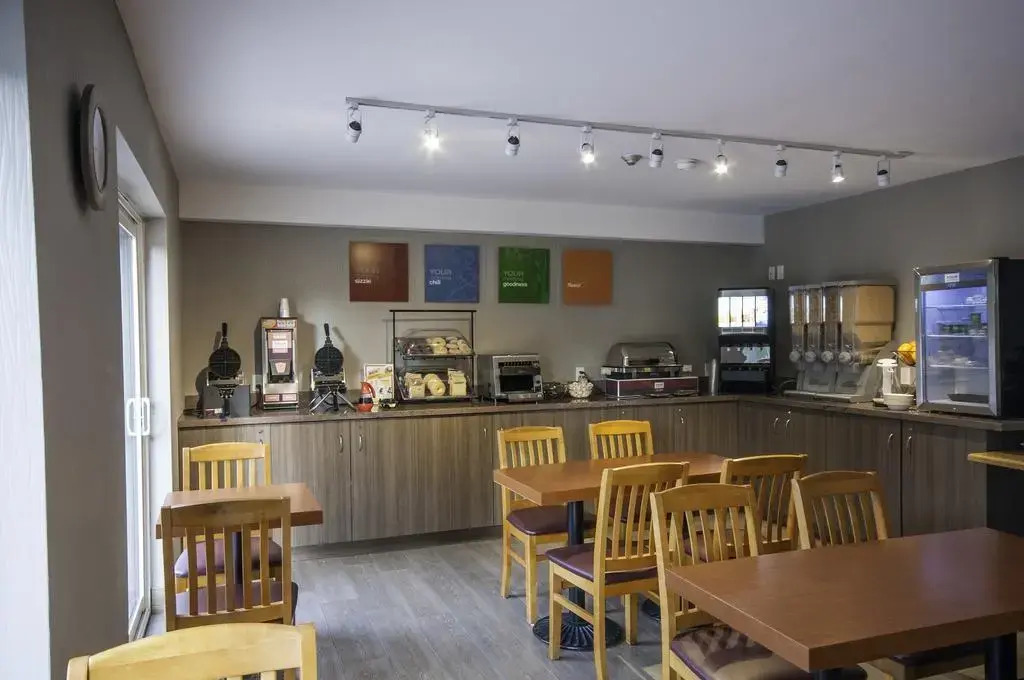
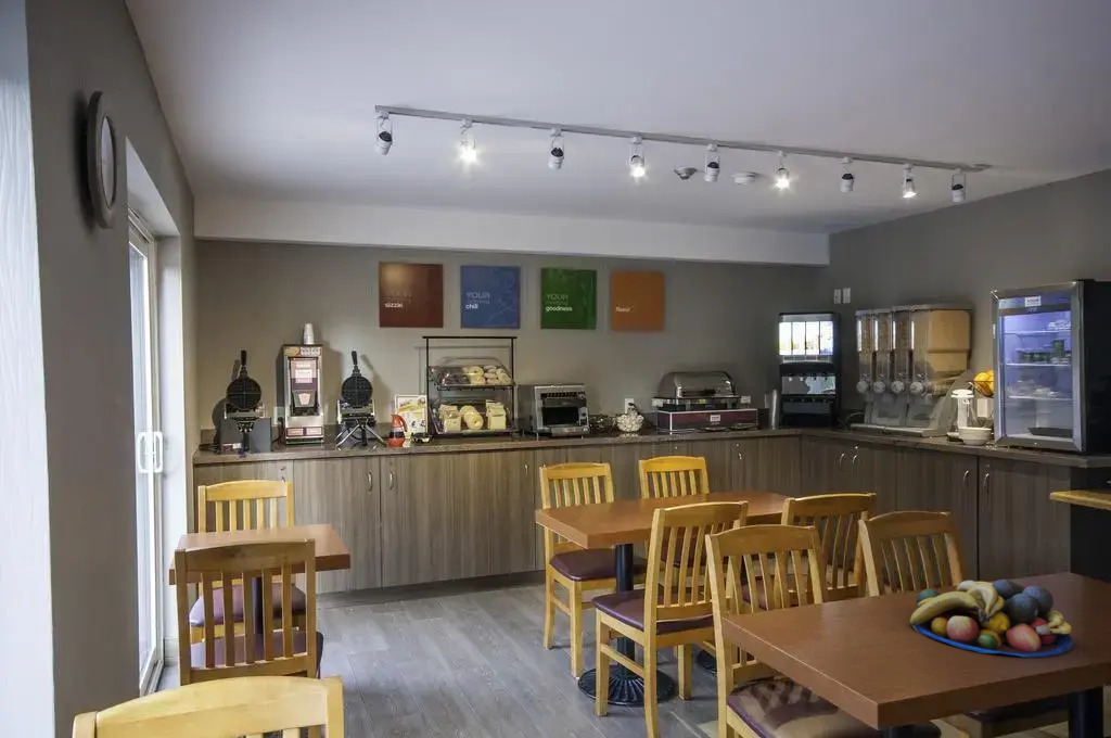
+ fruit bowl (988, 606)
